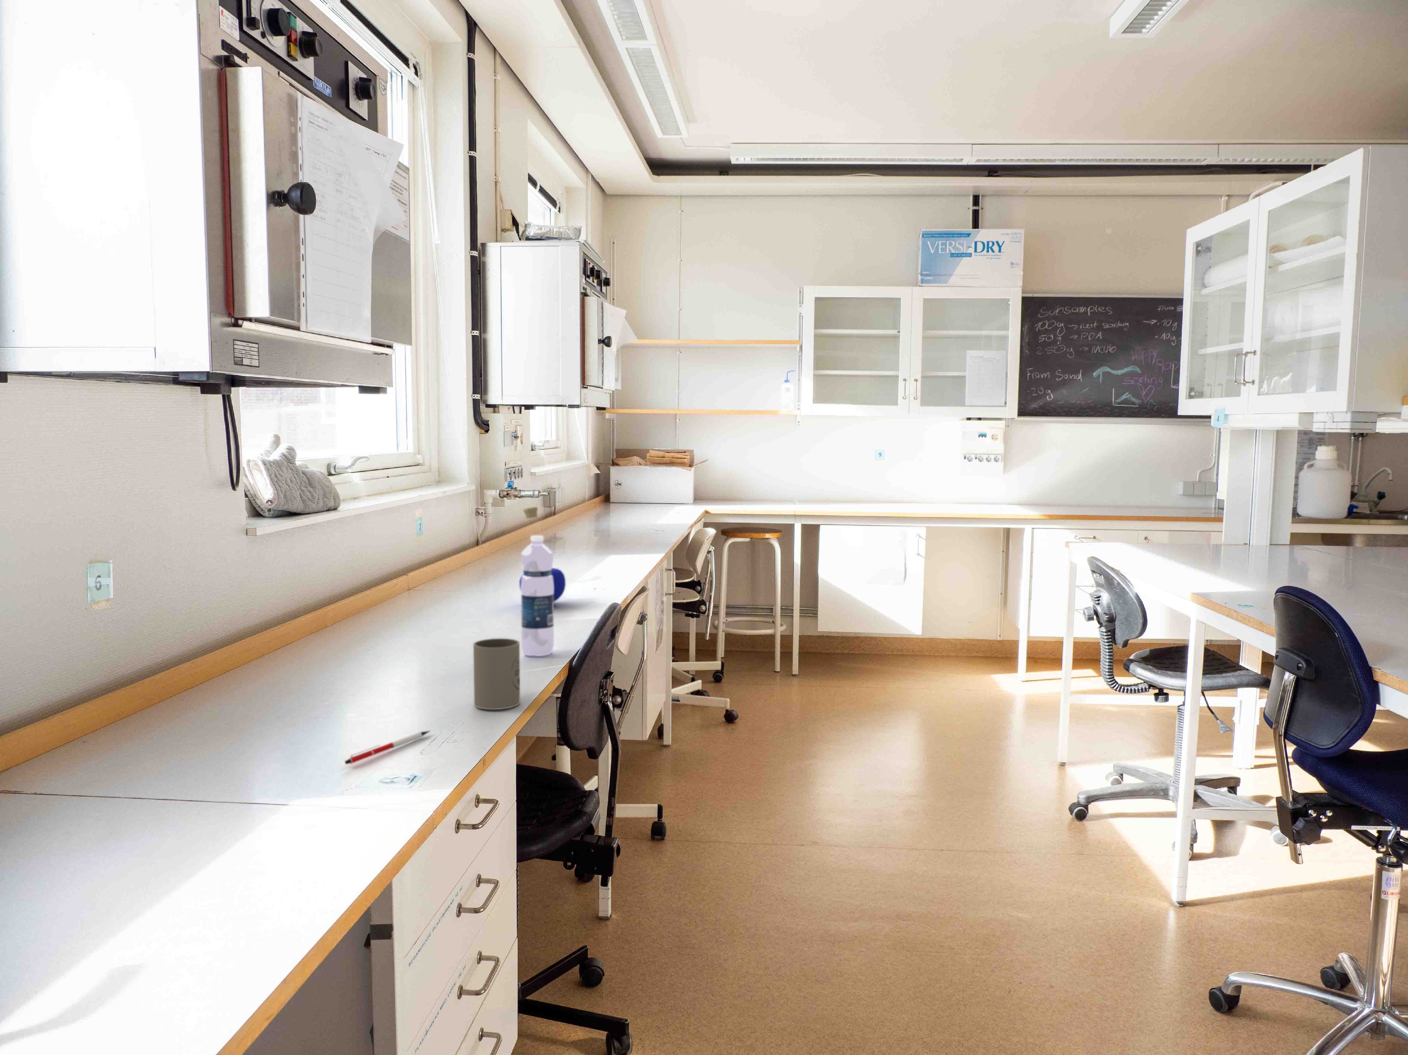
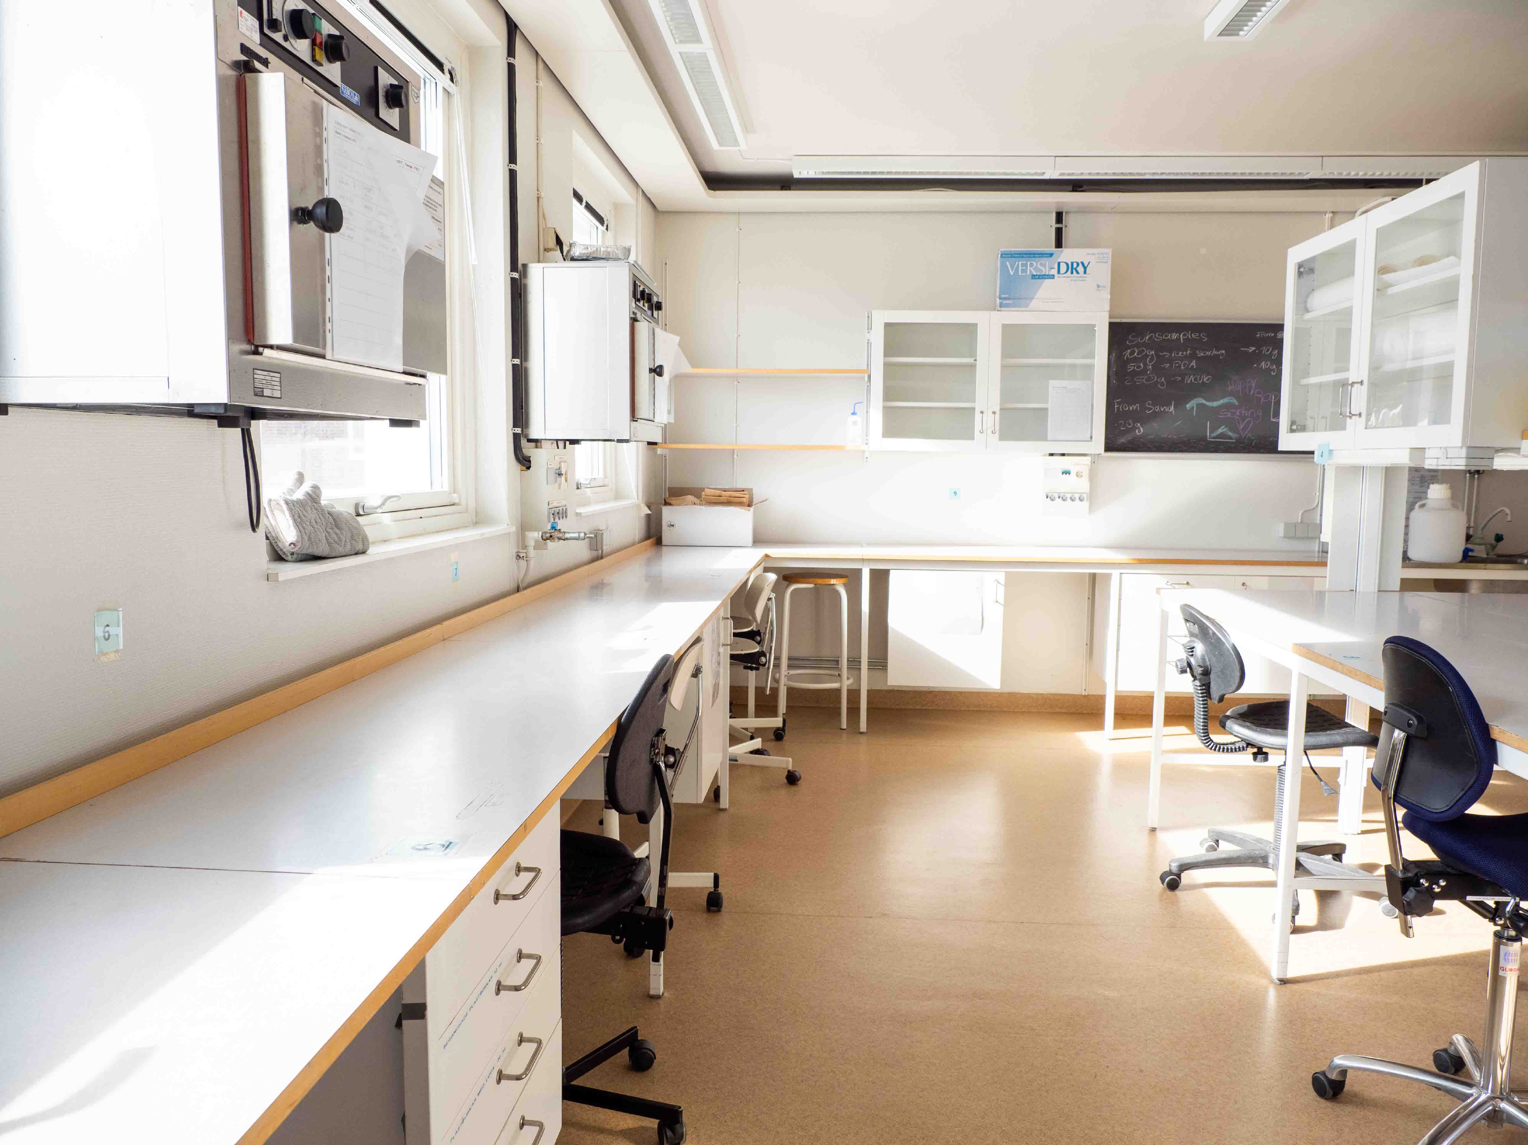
- water bottle (538, 595)
- mug (499, 669)
- flask (552, 567)
- pen (390, 745)
